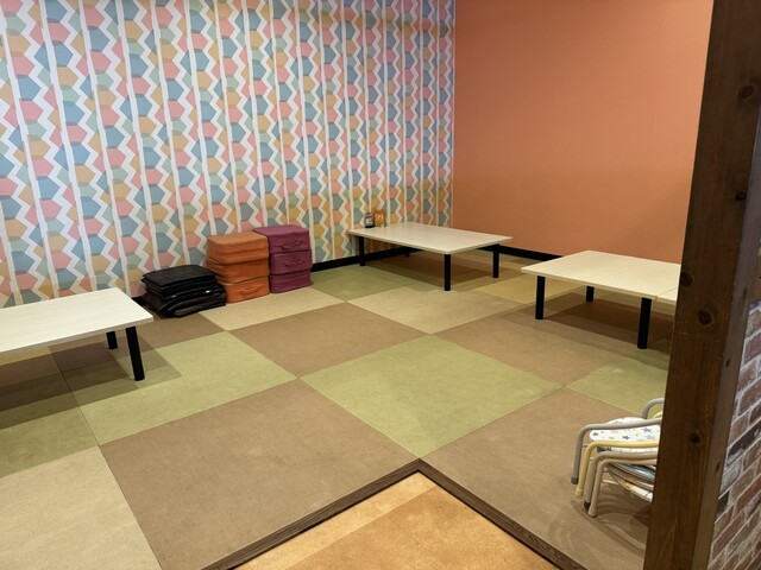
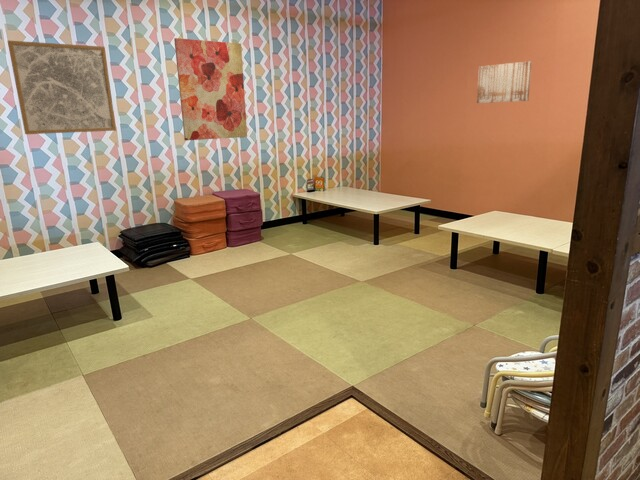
+ wall art (213, 91)
+ wall art (65, 89)
+ wall art (502, 83)
